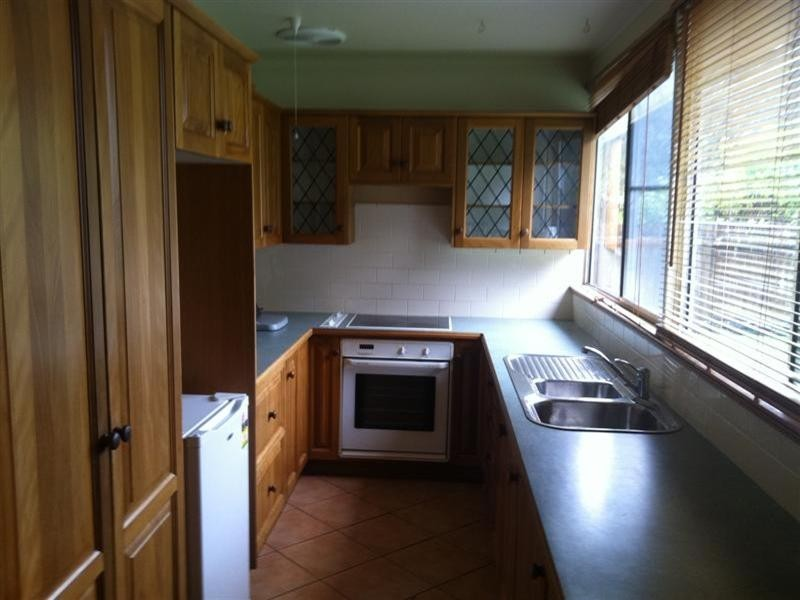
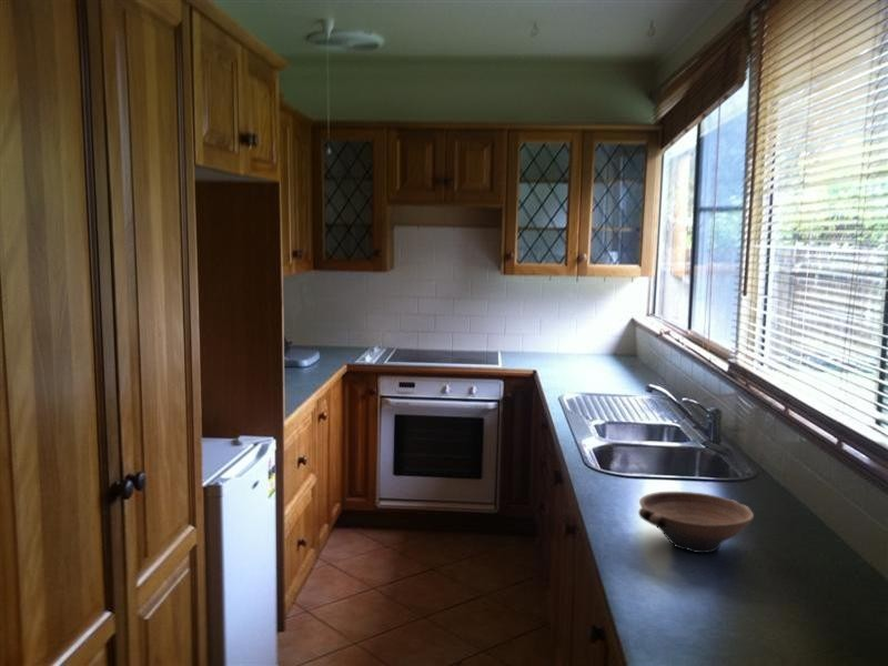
+ bowl (694, 524)
